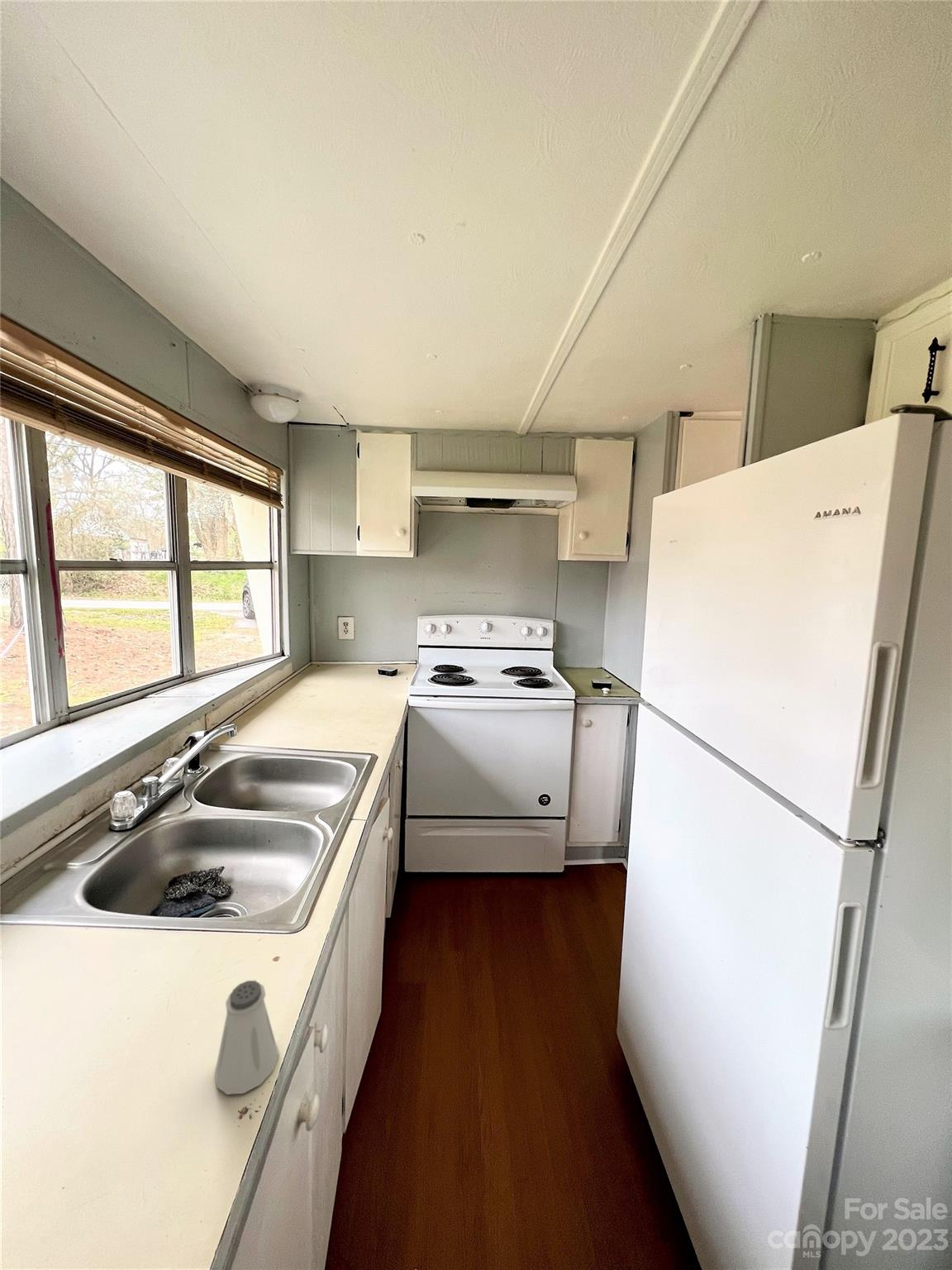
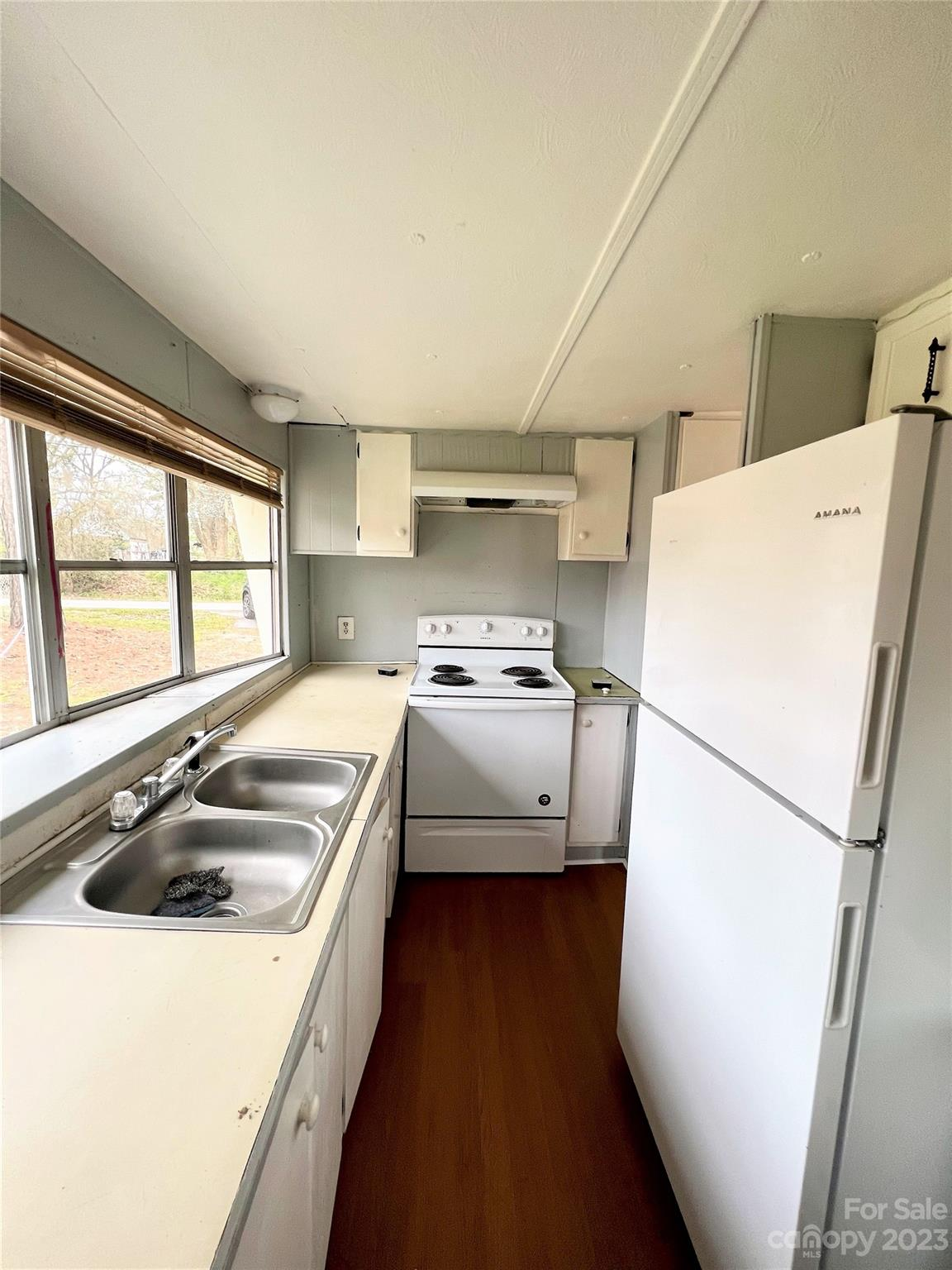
- saltshaker (246, 1028)
